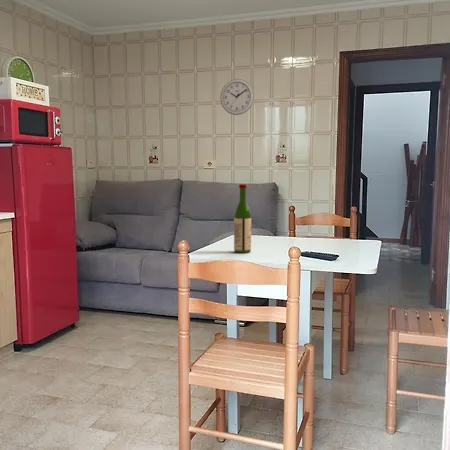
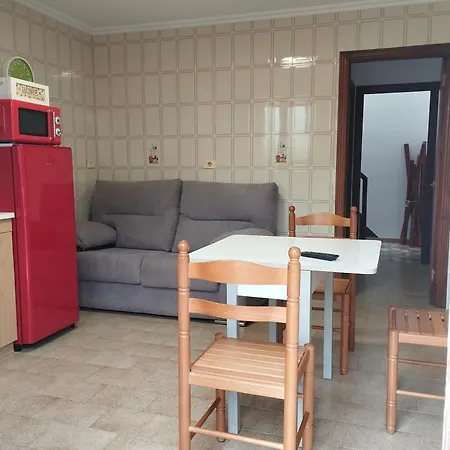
- wall clock (236, 96)
- wine bottle (242, 218)
